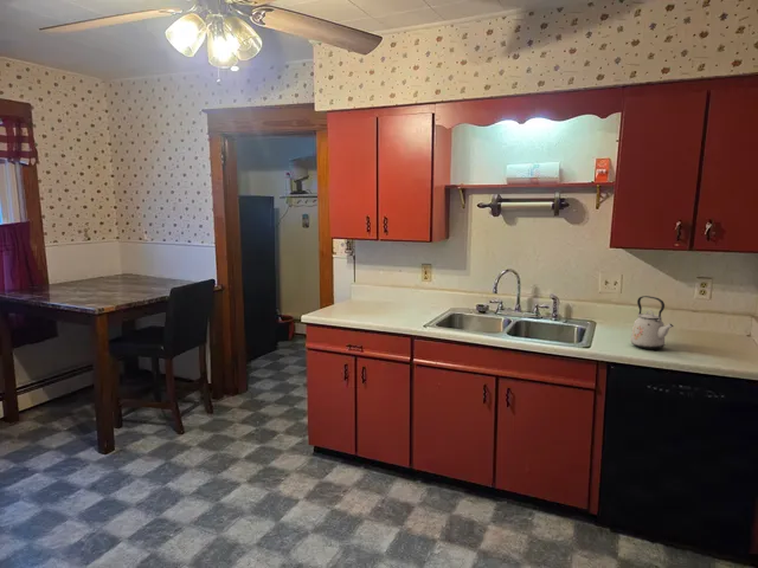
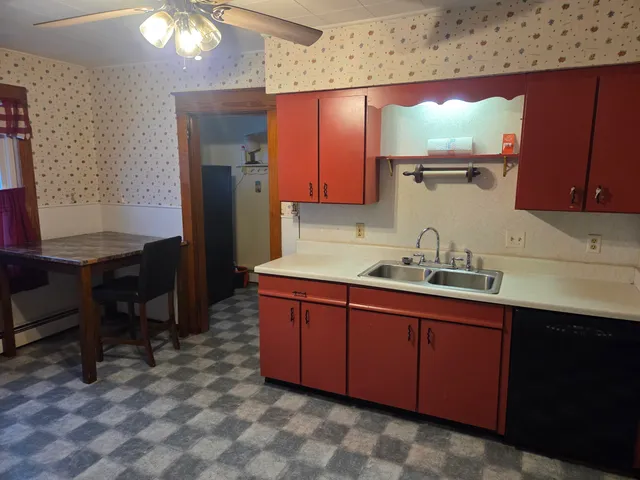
- kettle (654, 323)
